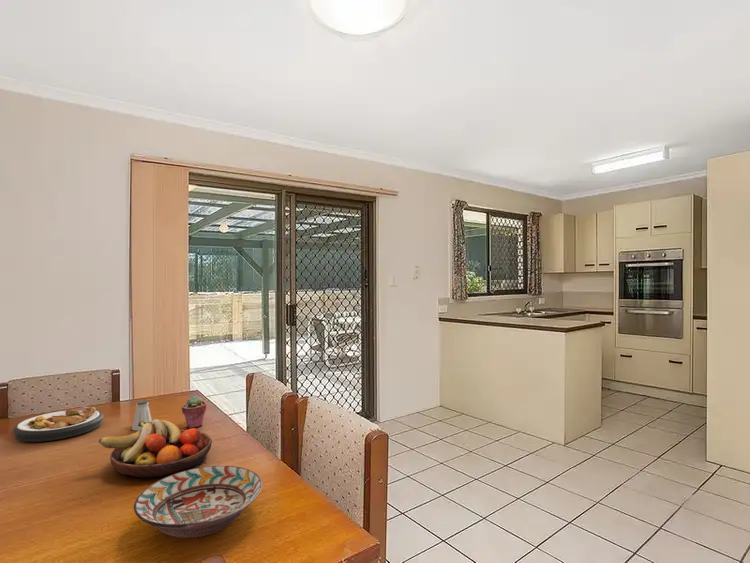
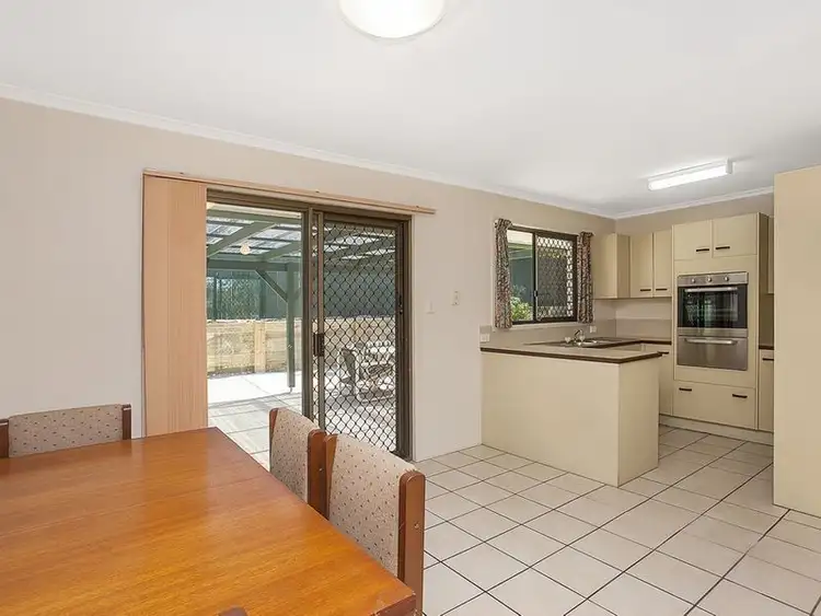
- fruit bowl (162, 442)
- decorative bowl (201, 505)
- saltshaker (142, 414)
- plate (60, 420)
- potted succulent (194, 410)
